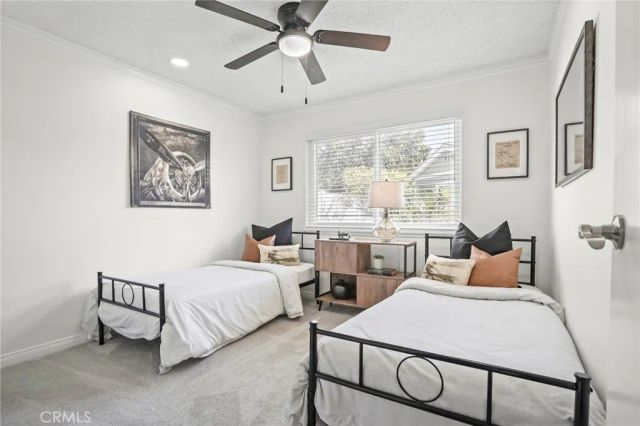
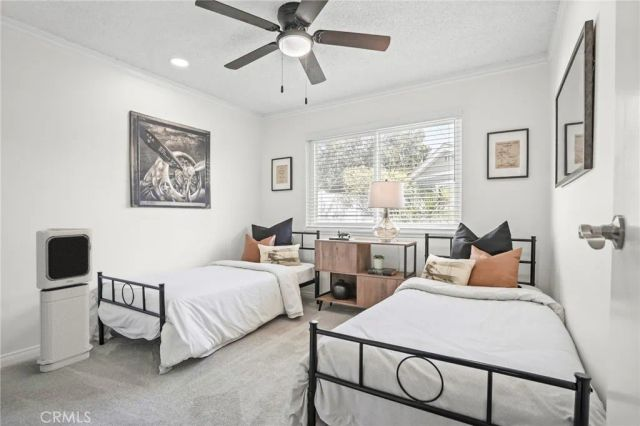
+ air purifier (59, 294)
